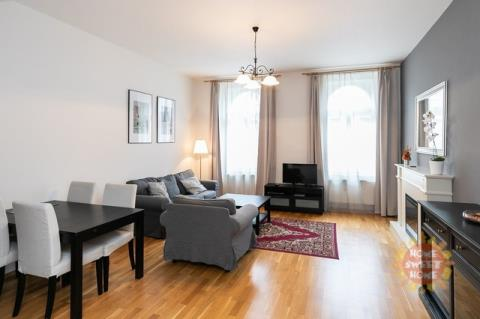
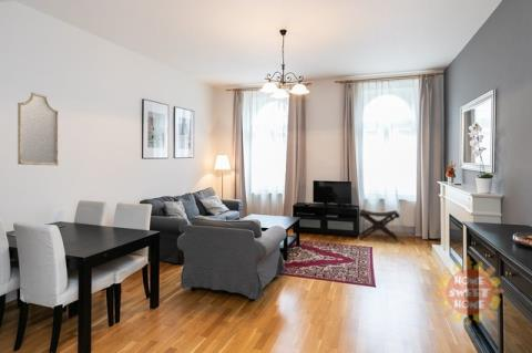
+ footstool (378, 225)
+ home mirror (39, 129)
